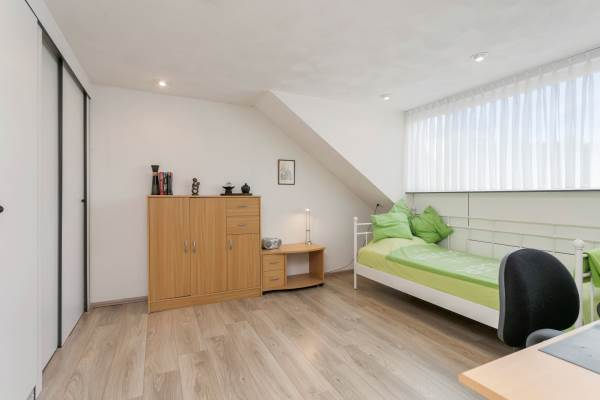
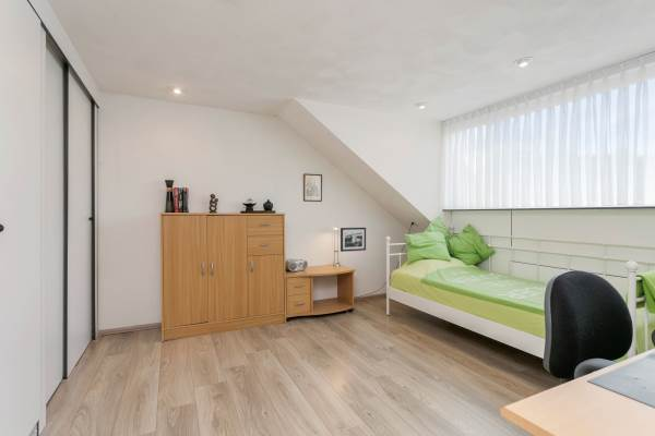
+ picture frame (353, 239)
